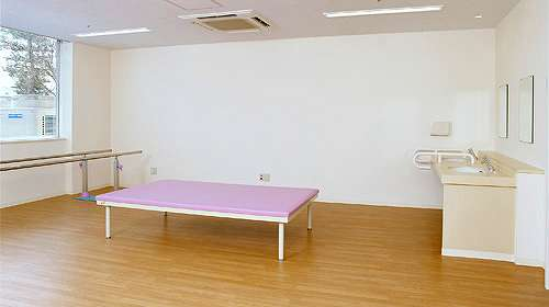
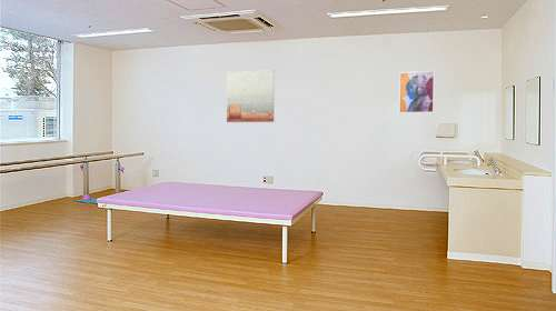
+ wall art (416, 92)
+ wall art (249, 97)
